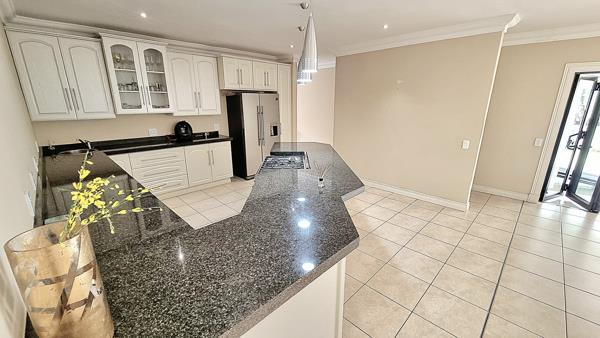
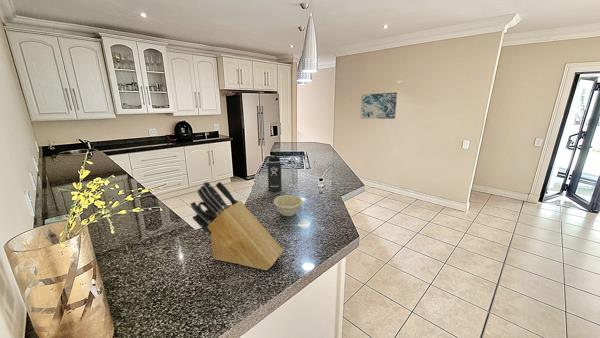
+ wall art (377, 106)
+ thermos bottle (273, 170)
+ knife block (236, 220)
+ bowl (288, 206)
